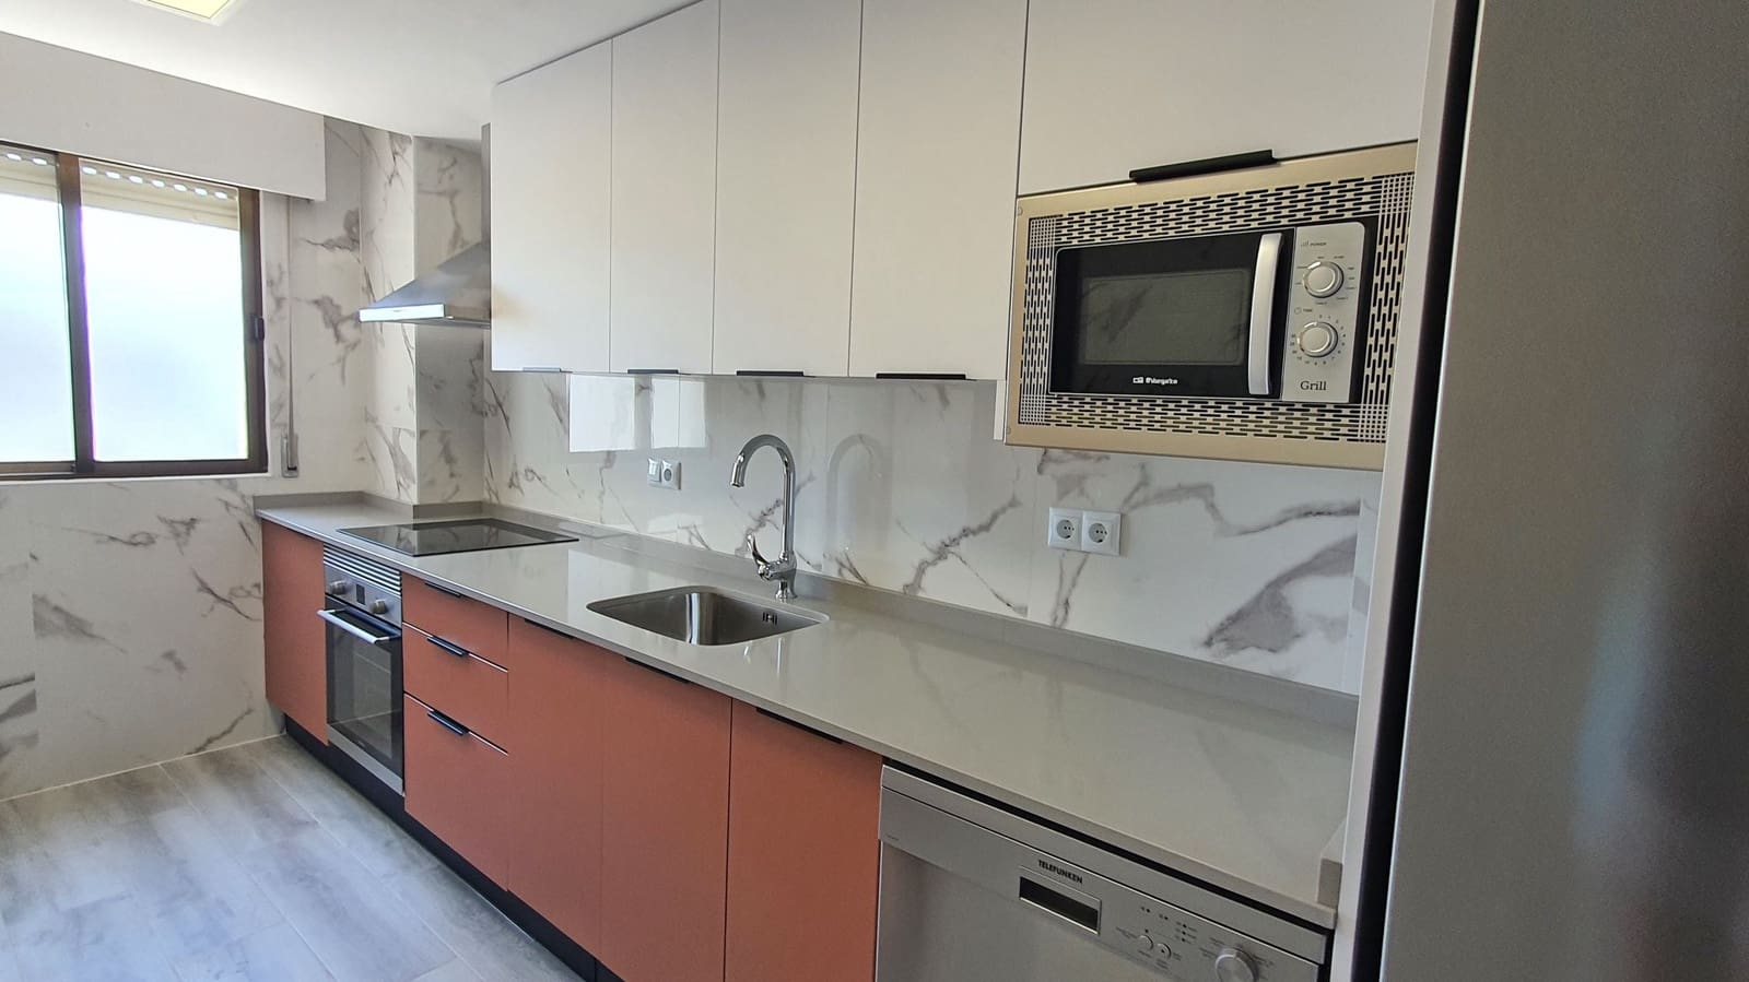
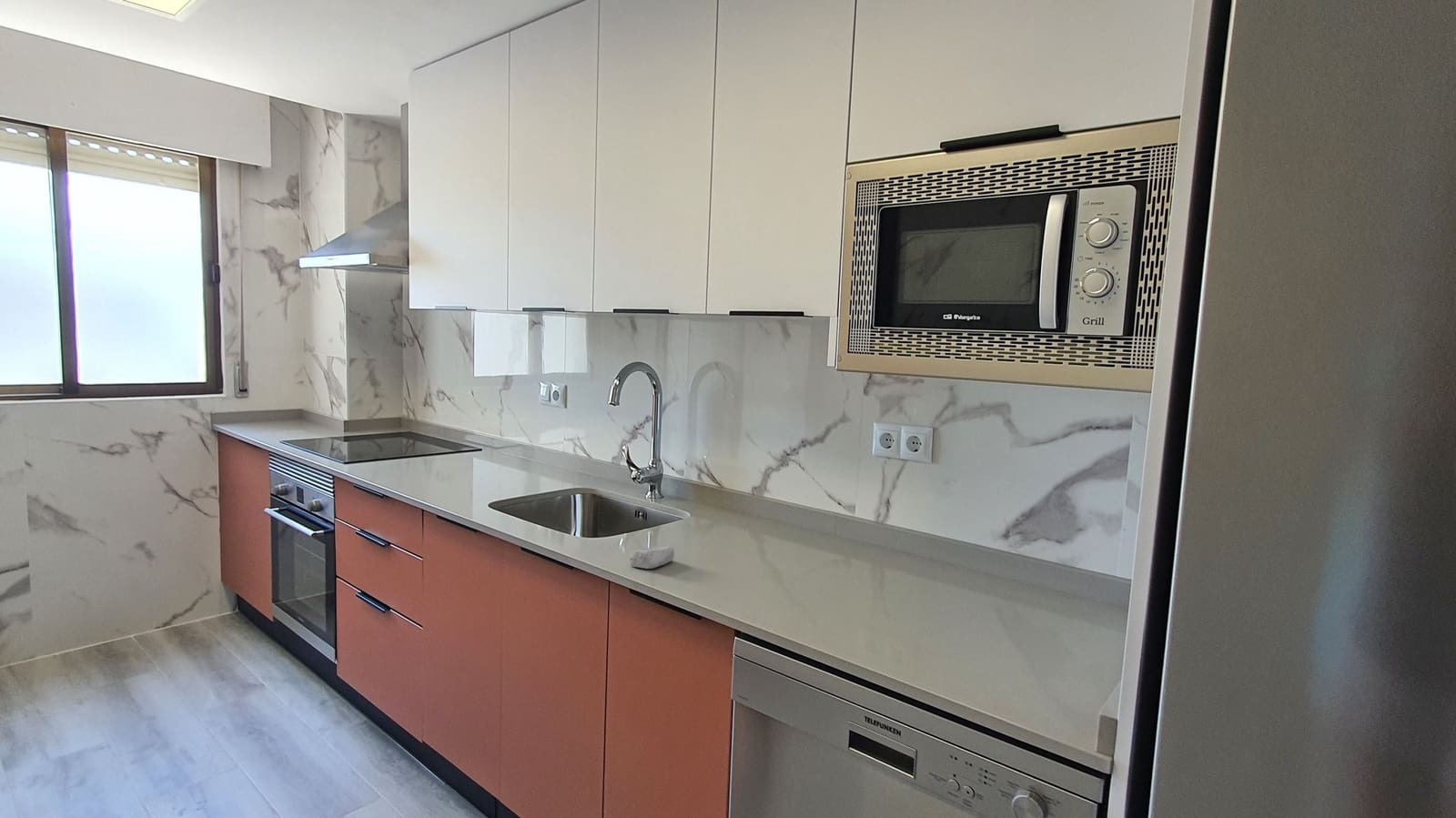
+ soap bar (653, 554)
